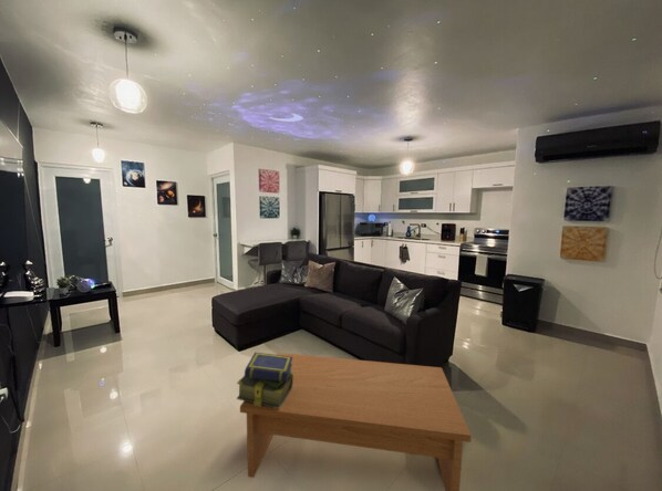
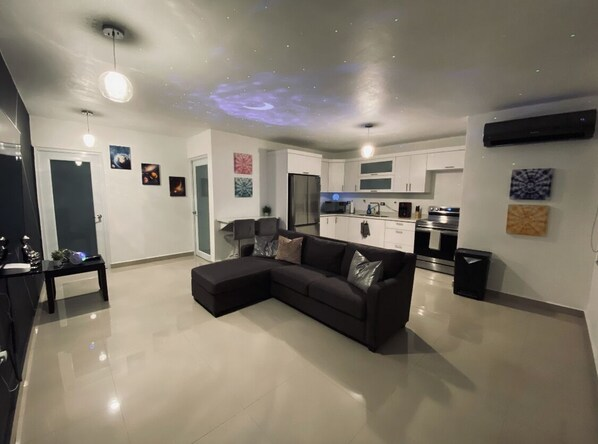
- coffee table (352, 416)
- stack of books (268, 376)
